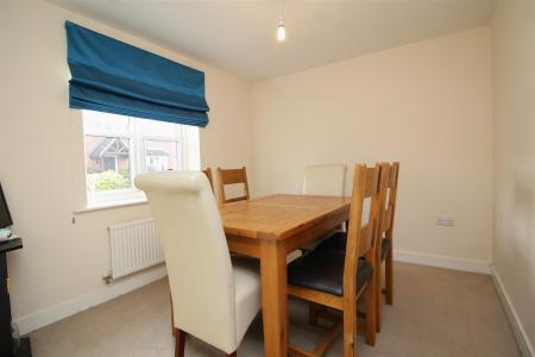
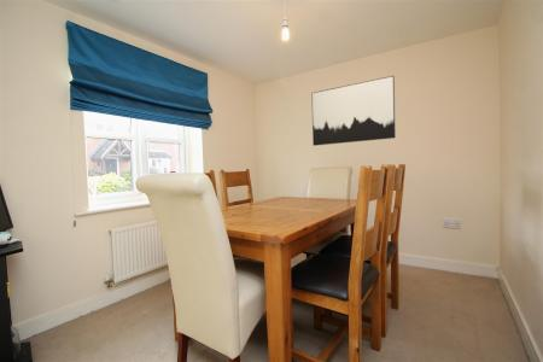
+ wall art (350, 113)
